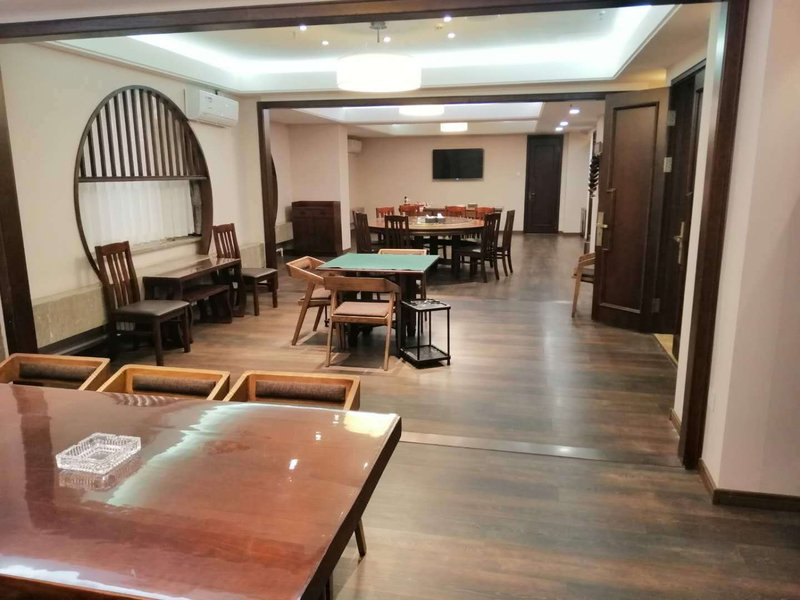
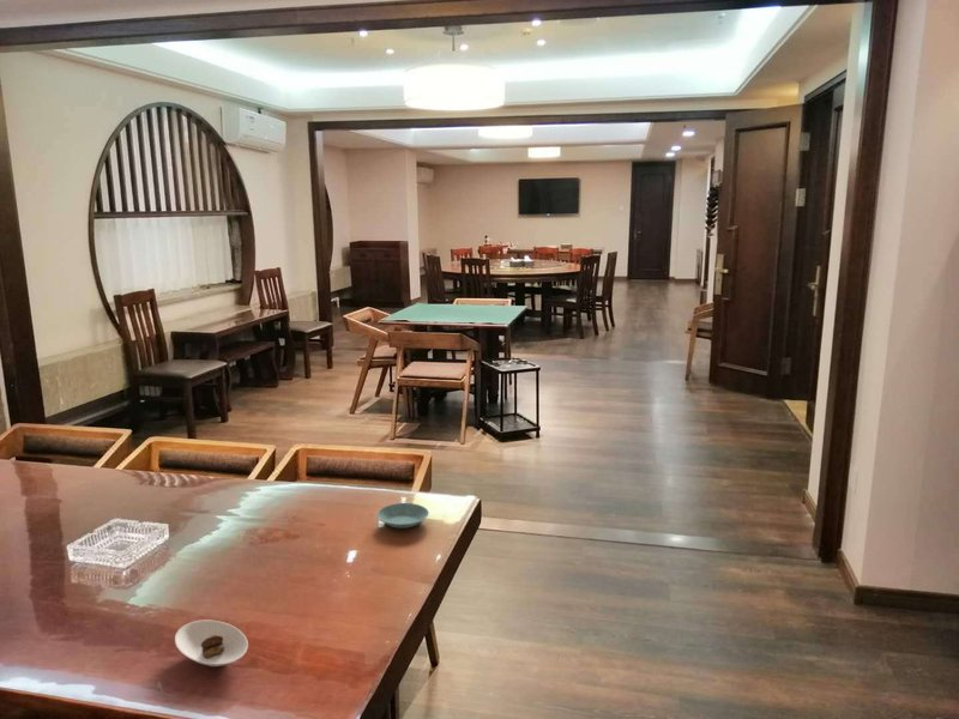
+ saucer (403, 516)
+ saucer (211, 646)
